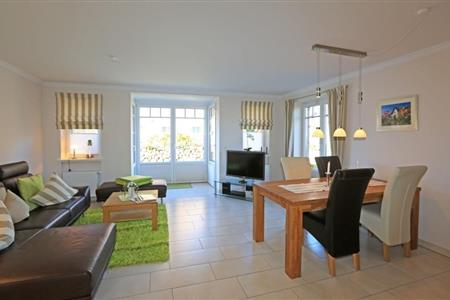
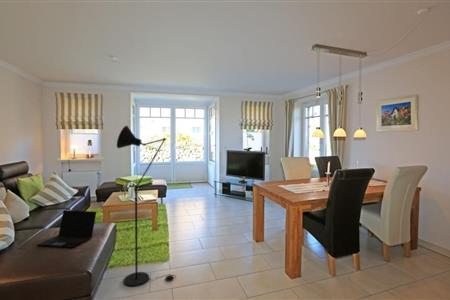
+ laptop (68, 227)
+ floor lamp (136, 202)
